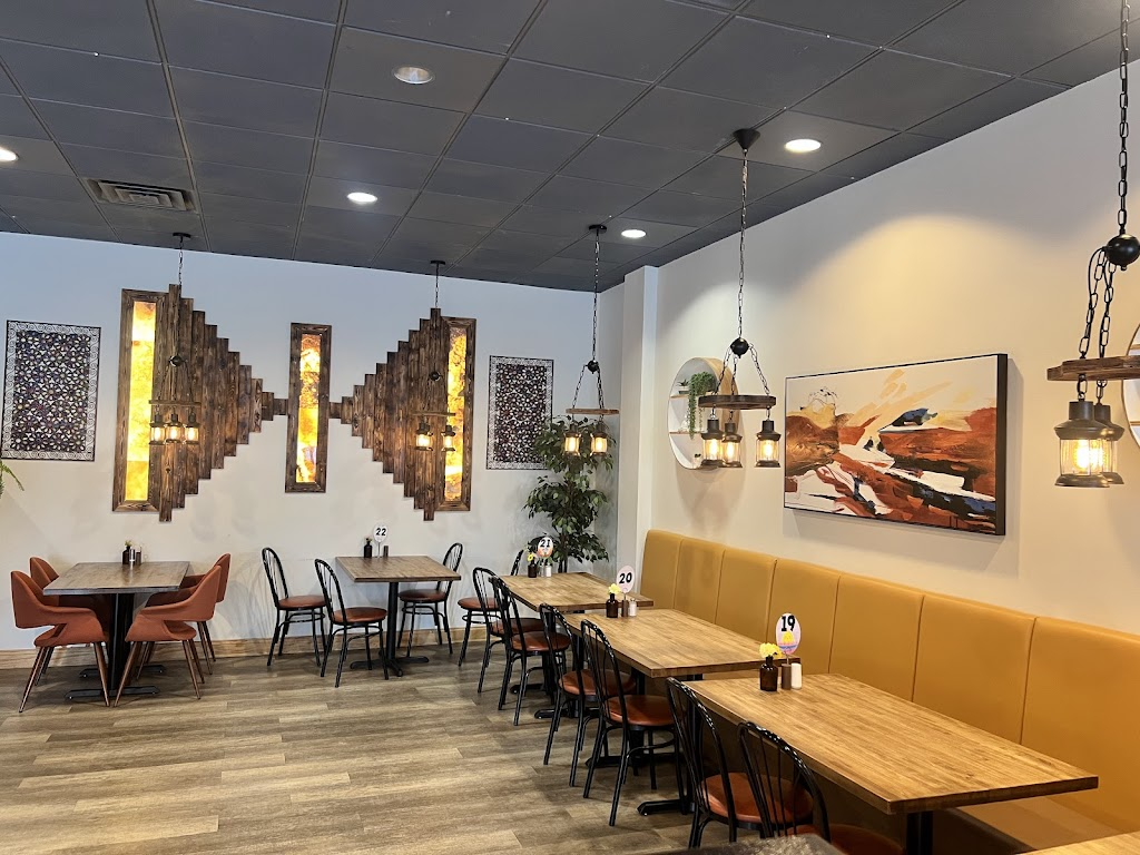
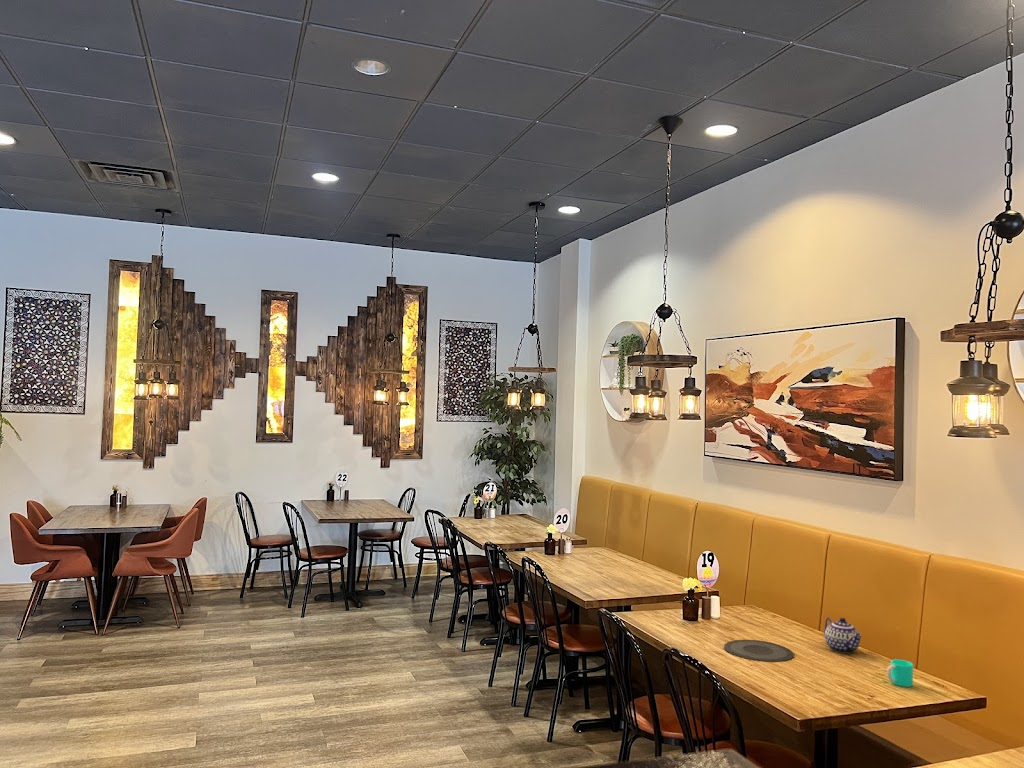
+ cup (898, 673)
+ plate (758, 650)
+ teapot (841, 633)
